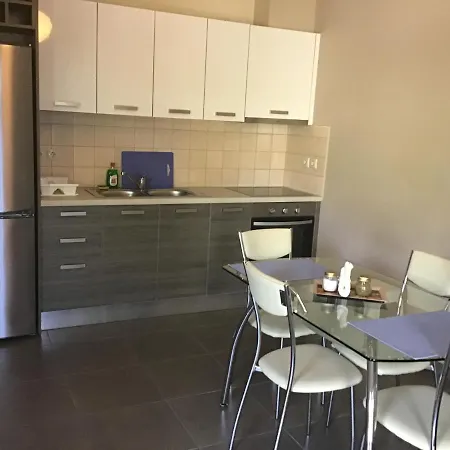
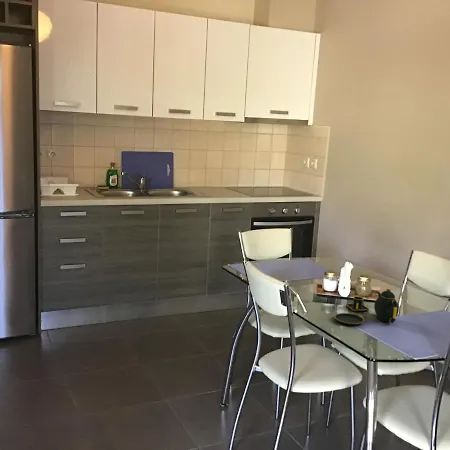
+ teapot (361, 300)
